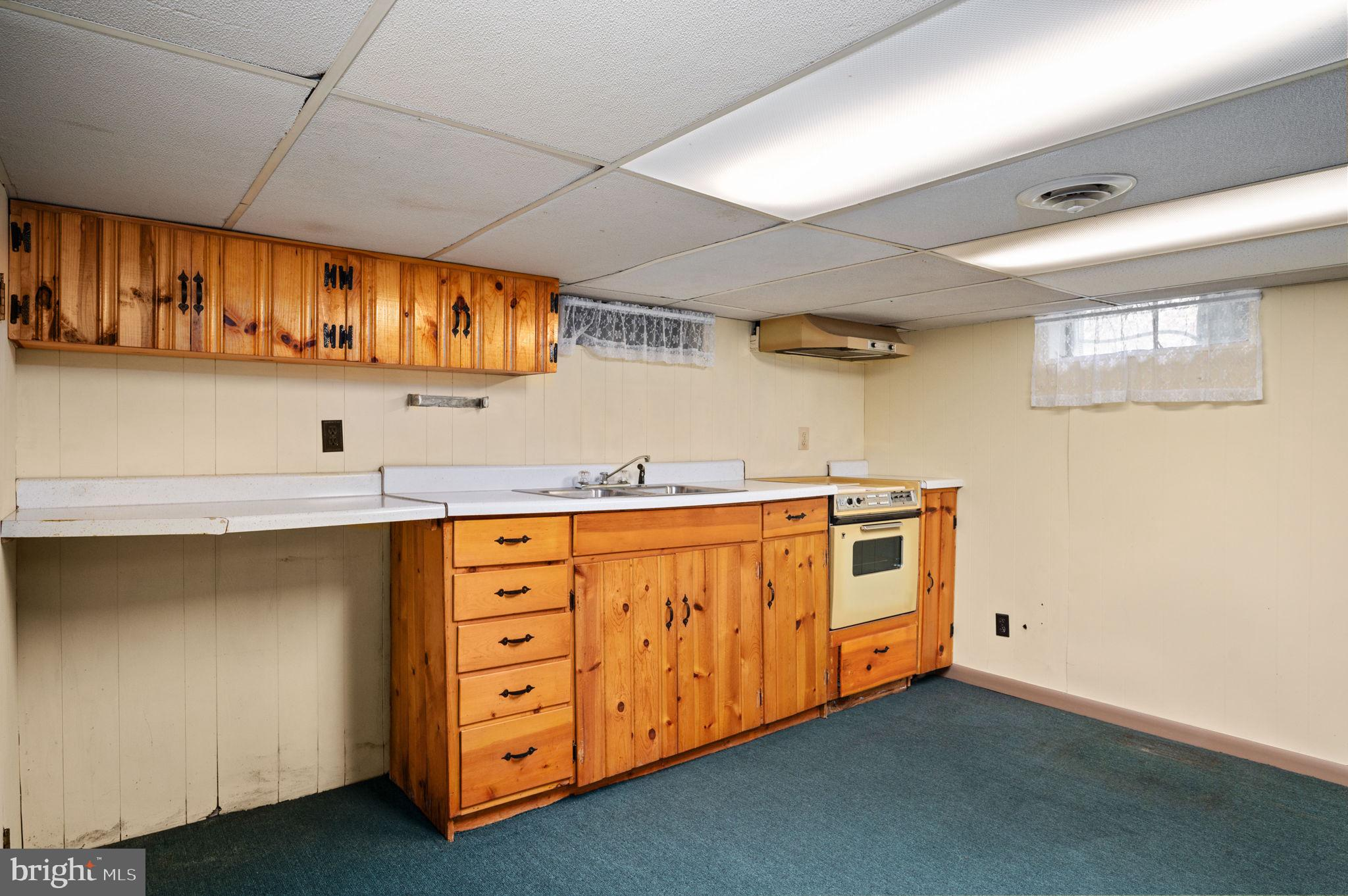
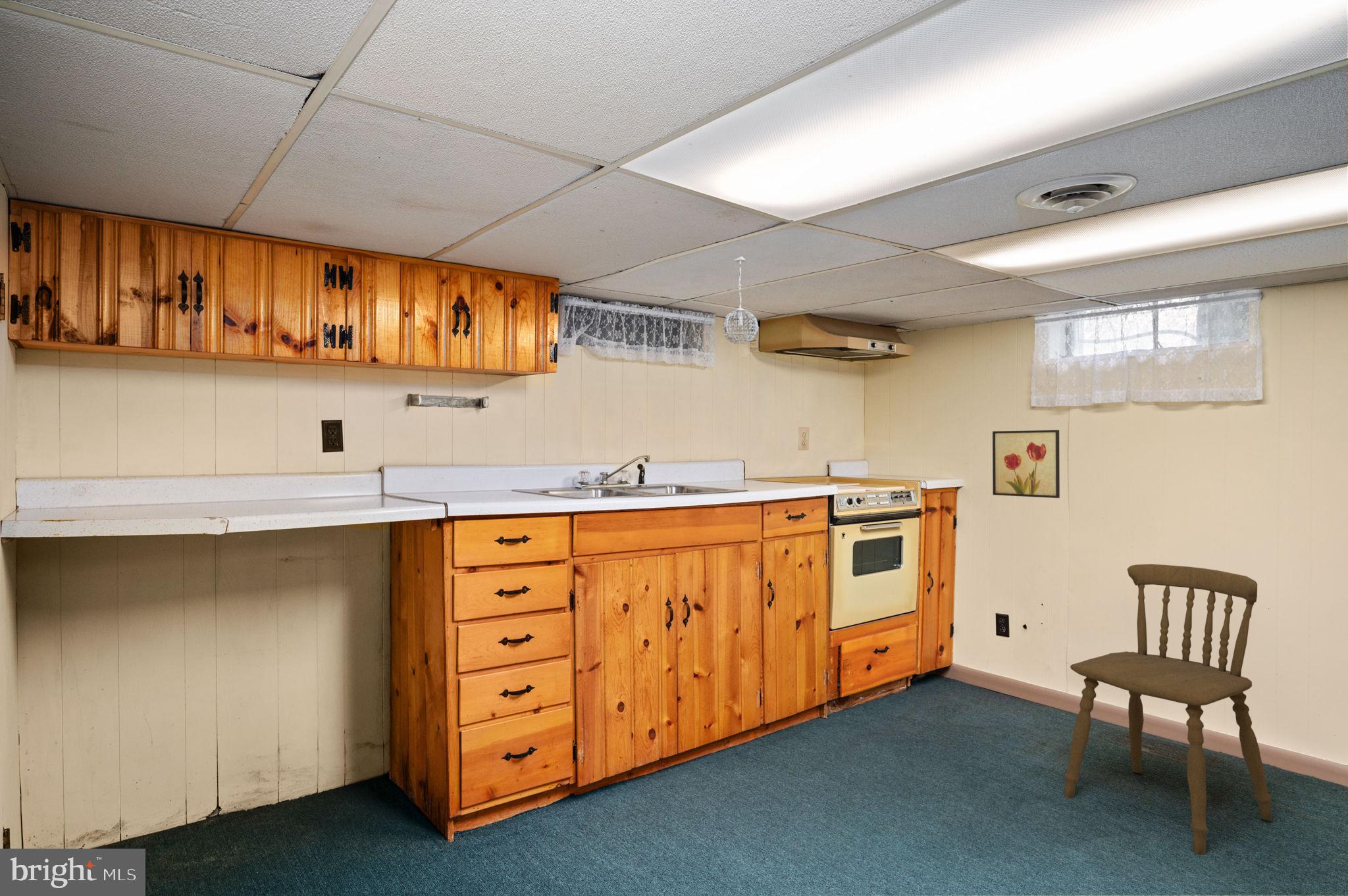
+ dining chair (1164, 691)
+ pendant light (740, 300)
+ wall art (1025, 463)
